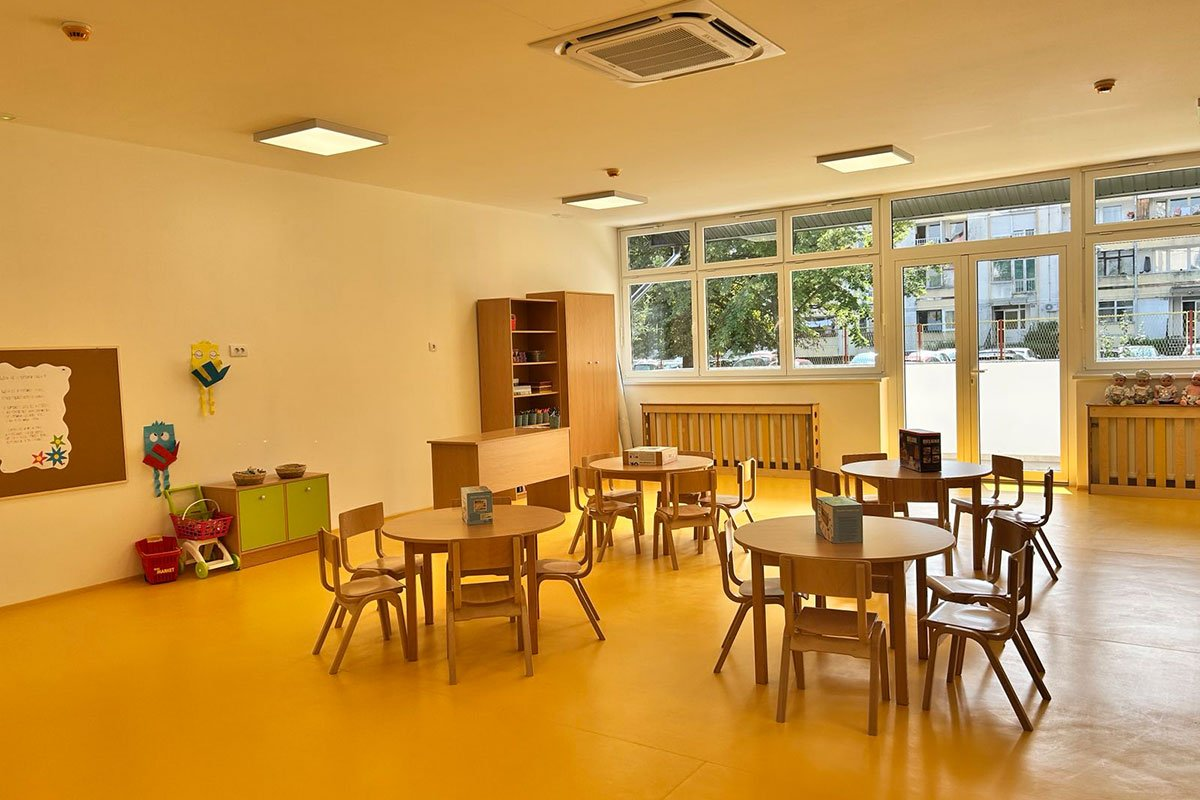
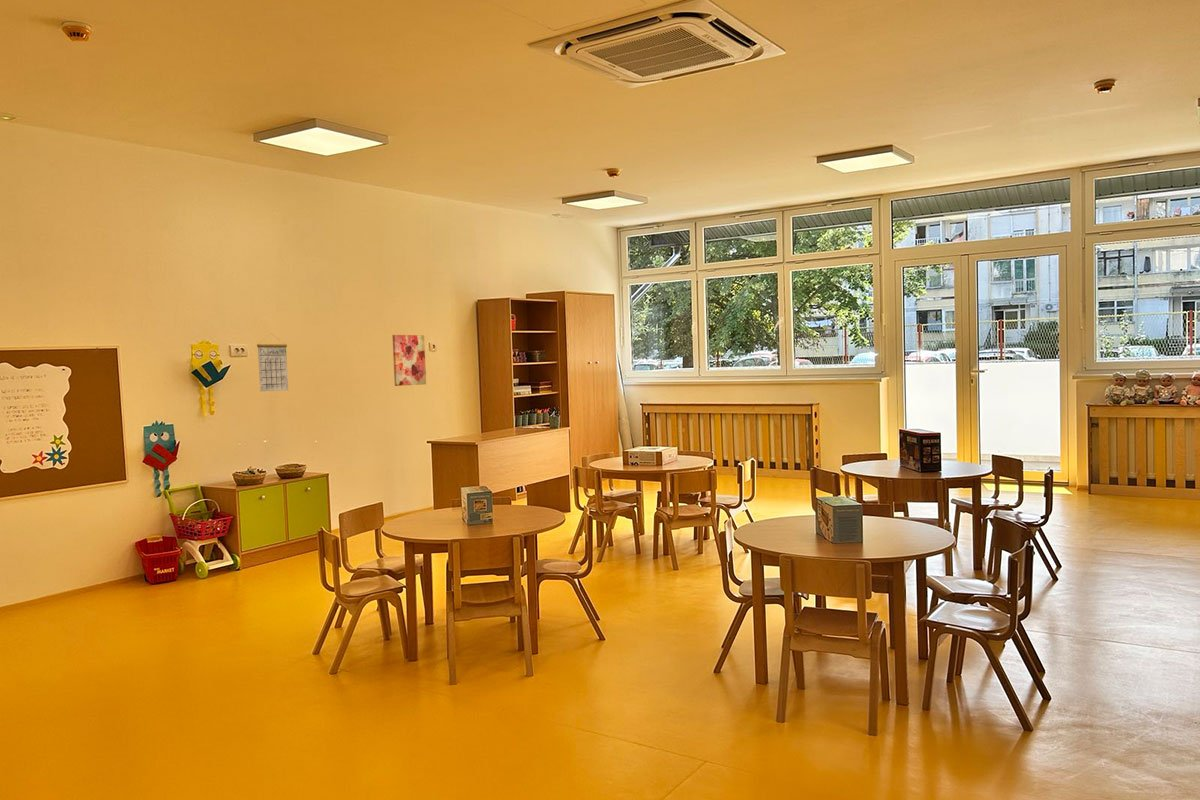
+ wall art (409, 360)
+ calendar (273, 362)
